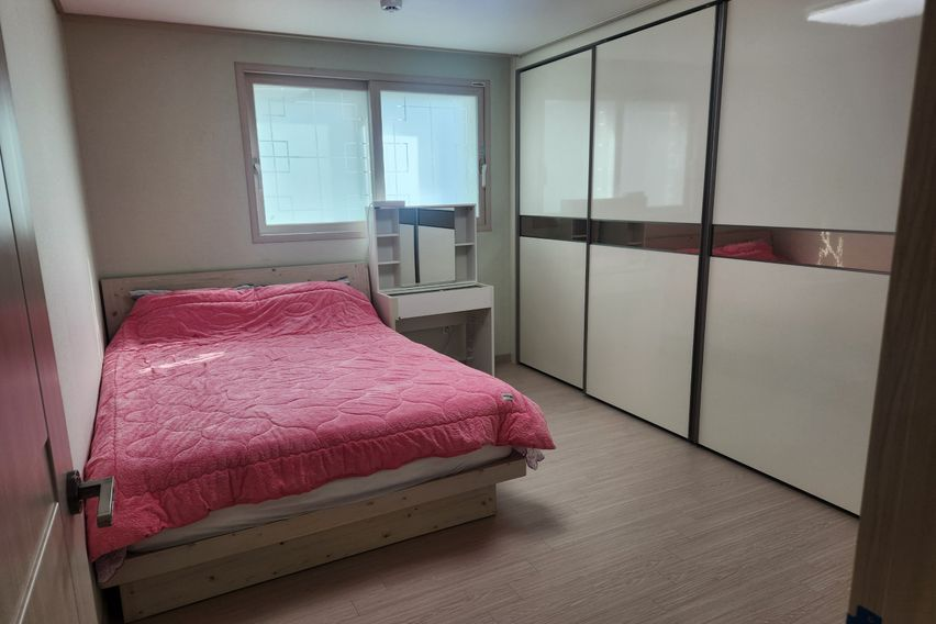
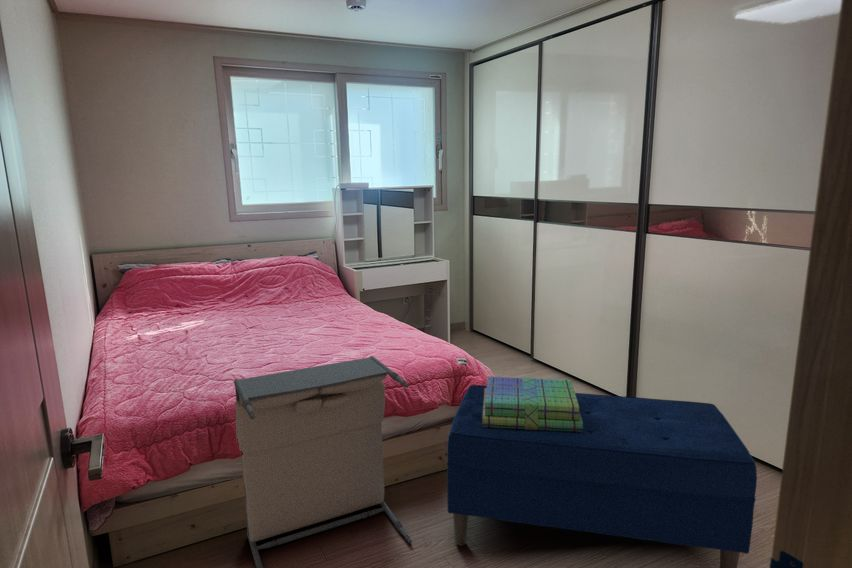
+ laundry hamper (325, 462)
+ bench (586, 473)
+ stack of books (529, 401)
